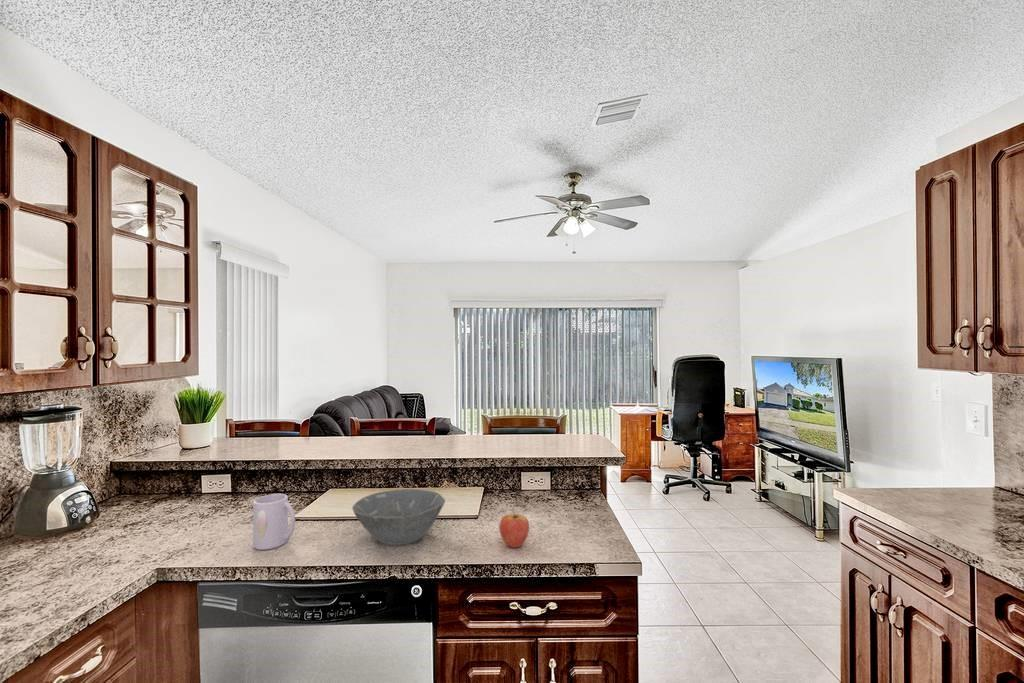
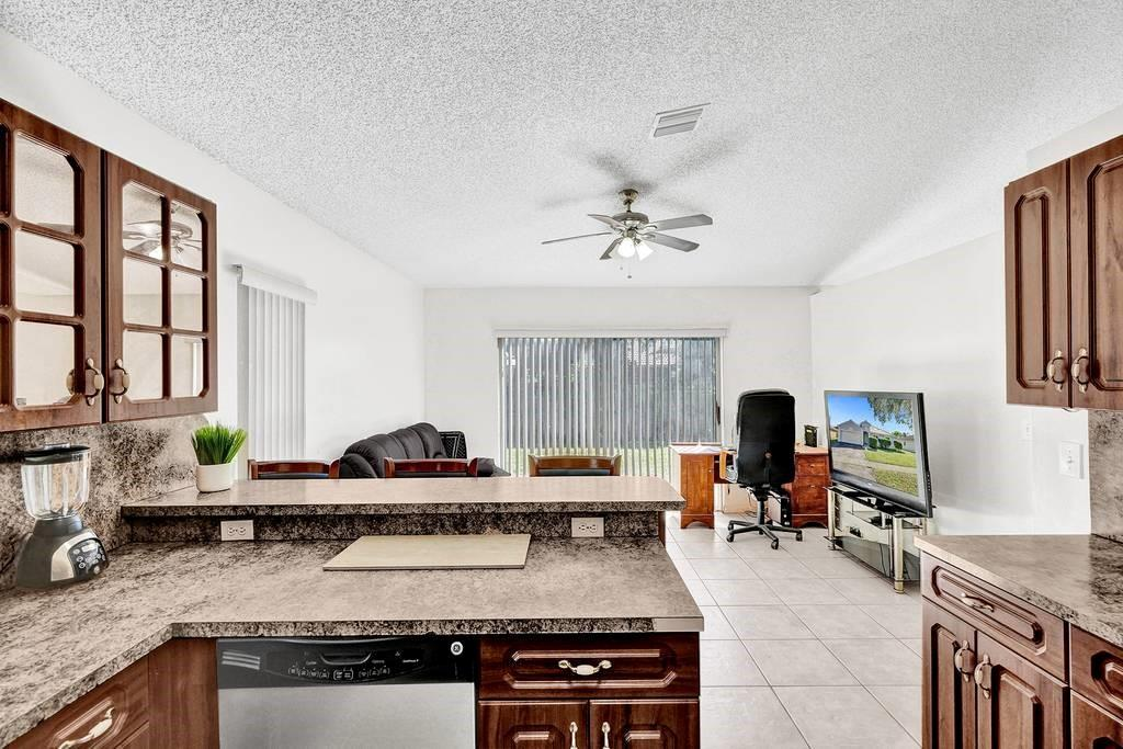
- mug (275, 520)
- bowl (399, 519)
- fruit (514, 527)
